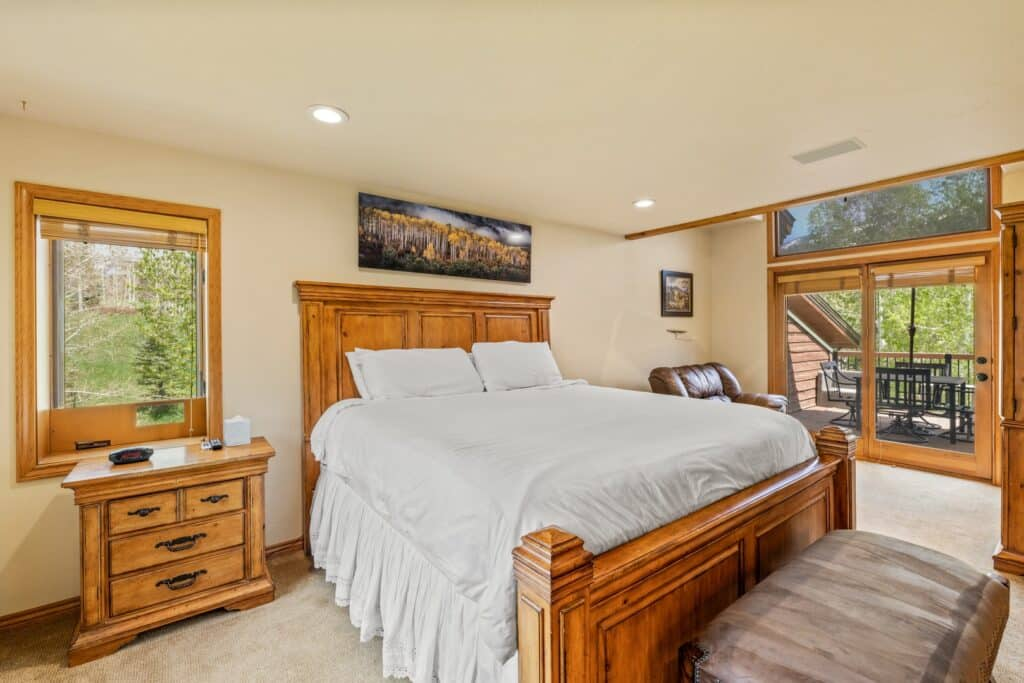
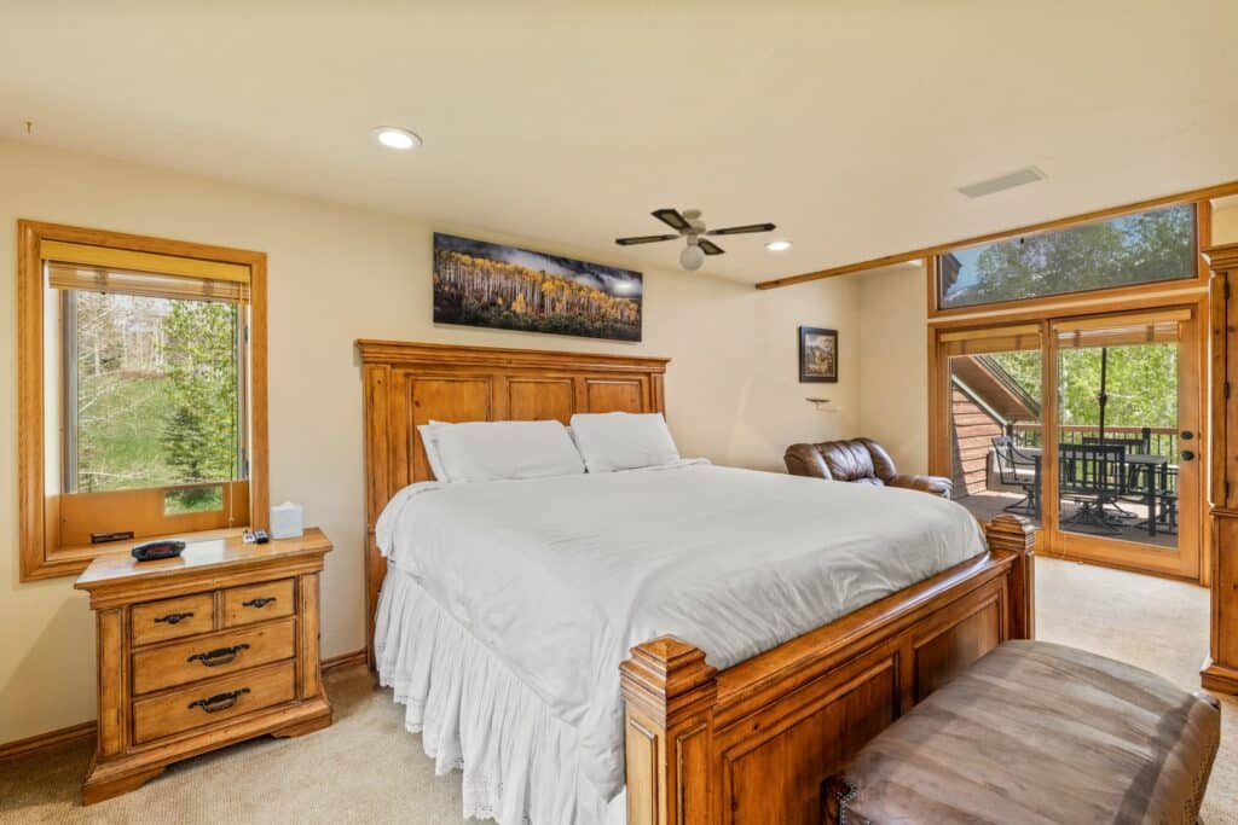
+ ceiling fan (692, 242)
